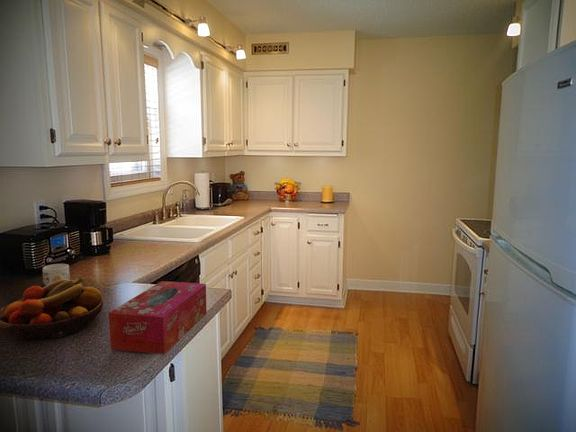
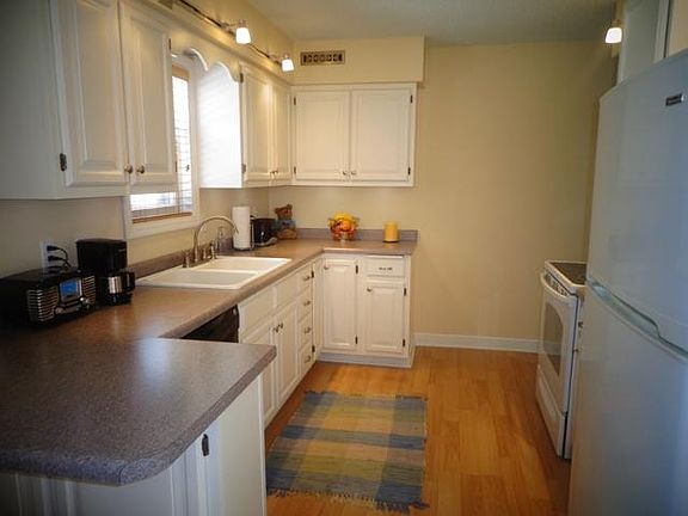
- fruit bowl (51, 302)
- mug (57, 274)
- tissue box (162, 313)
